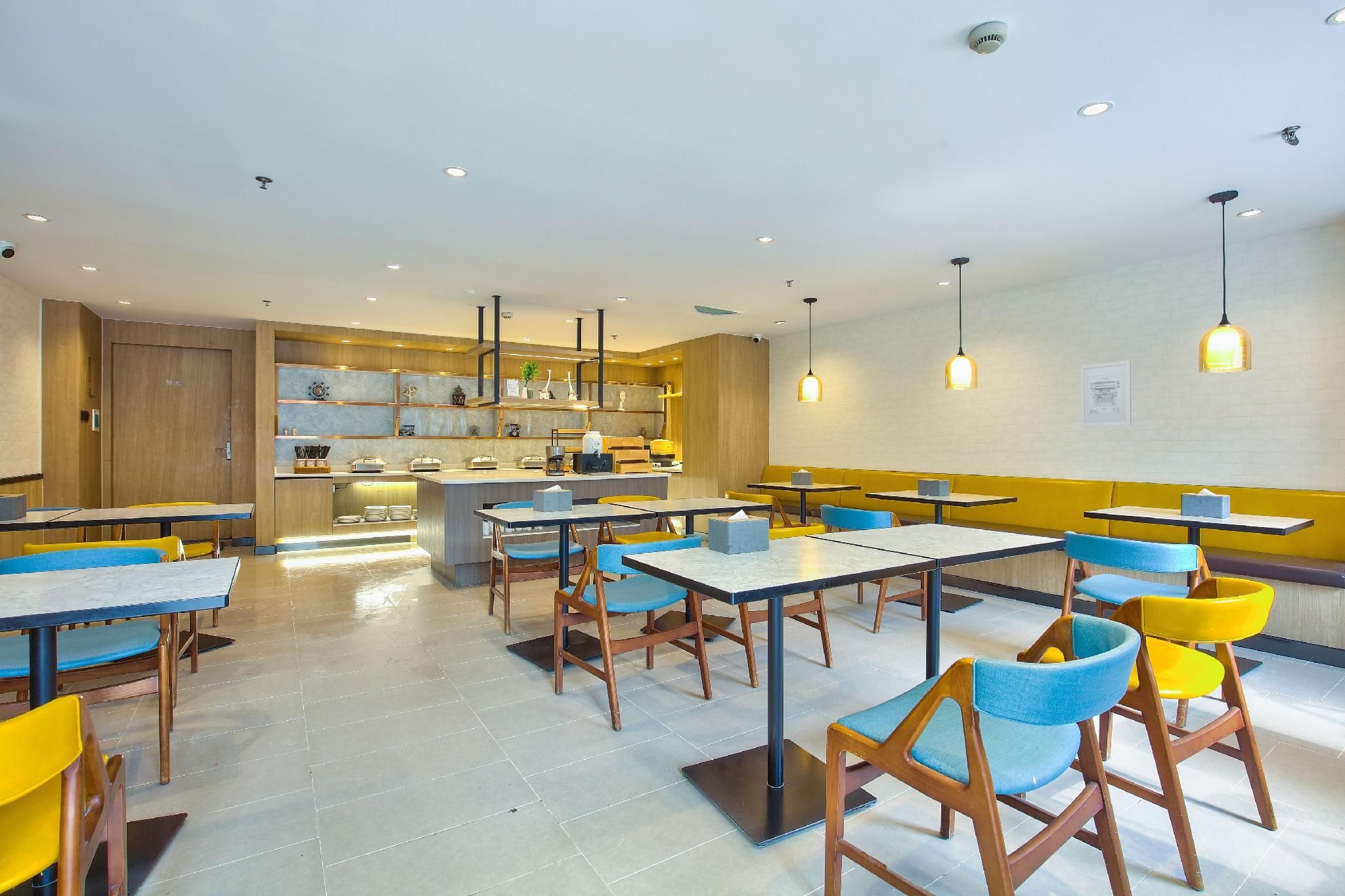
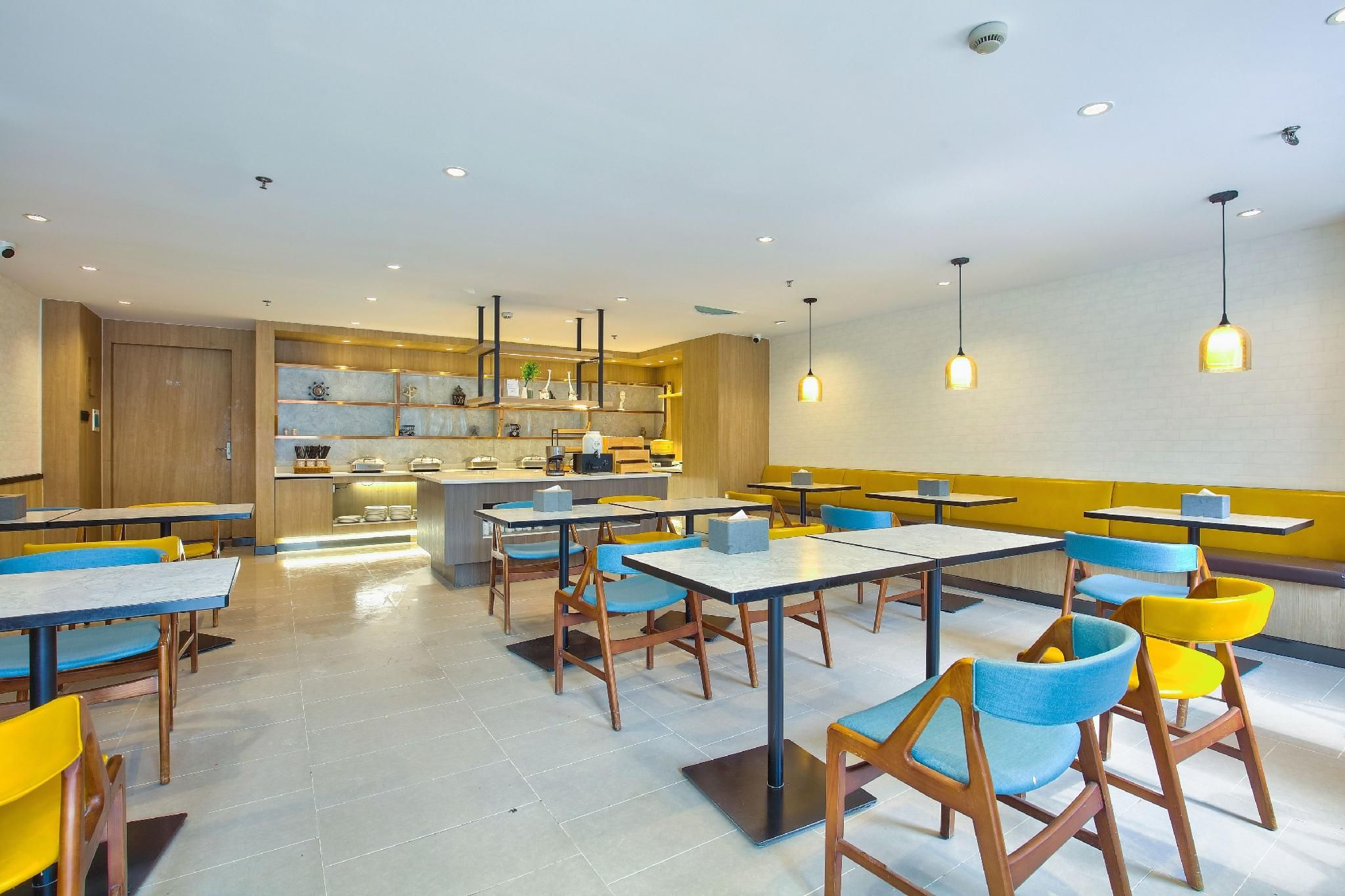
- wall art (1105, 395)
